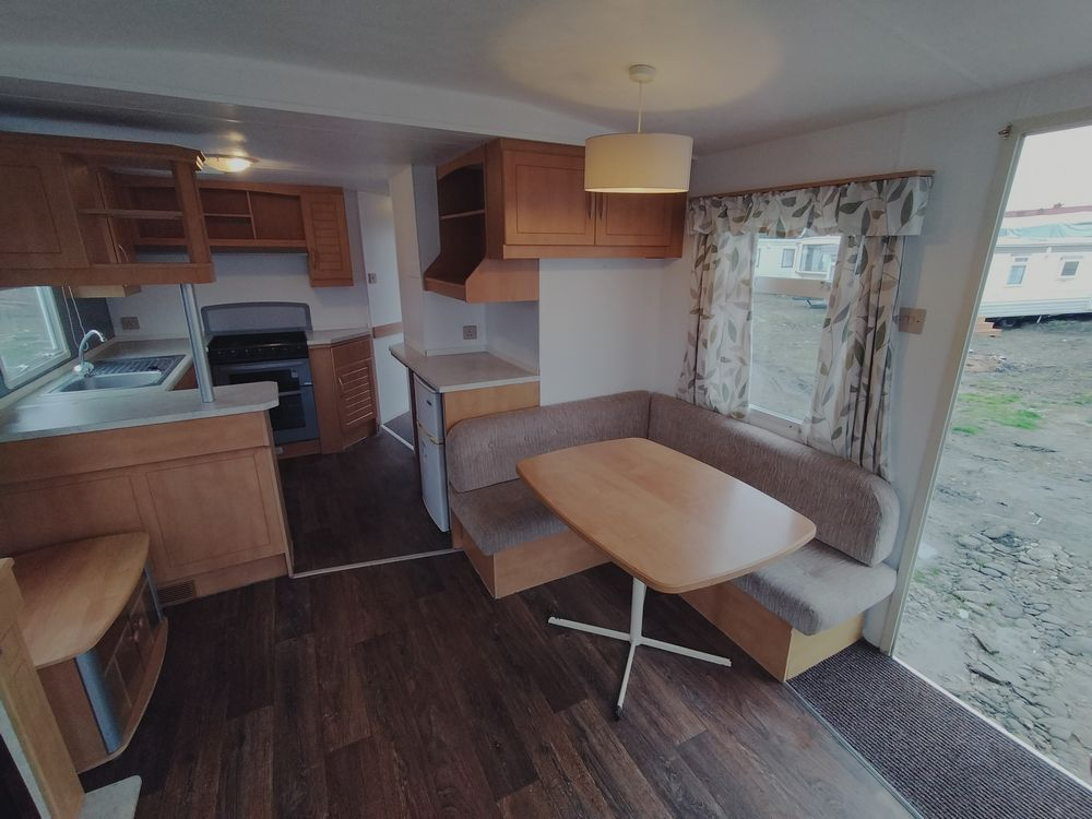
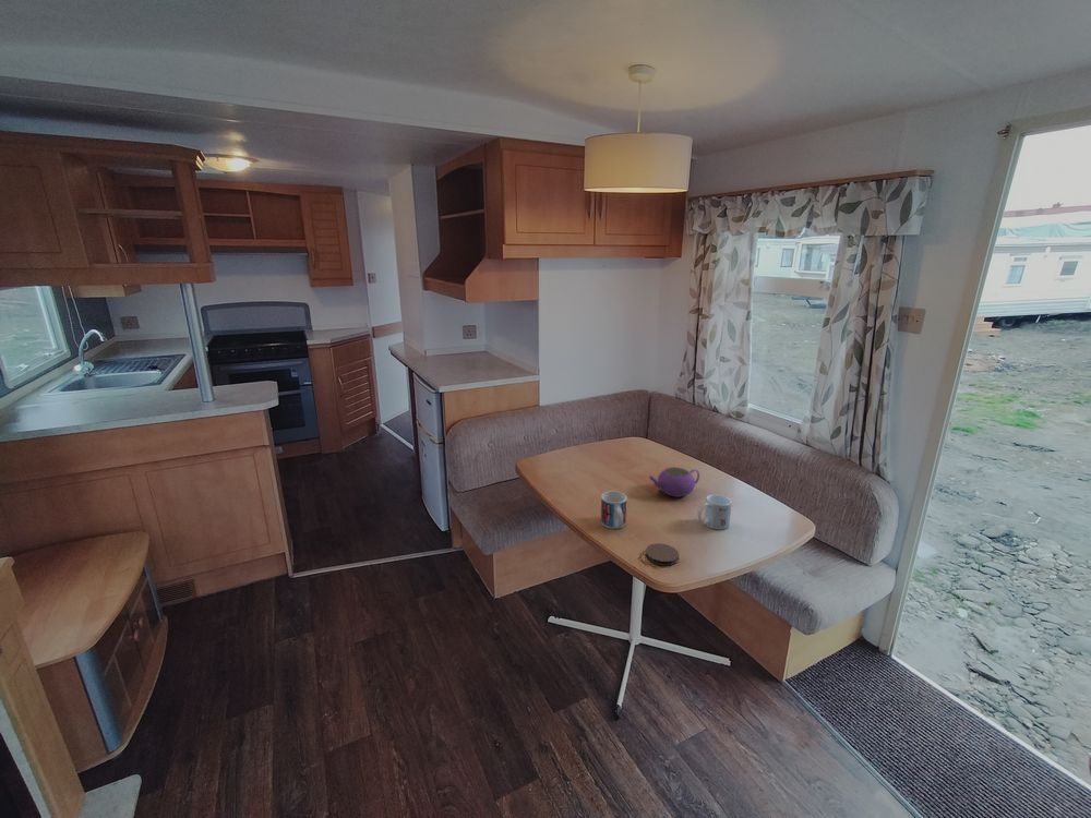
+ coaster (661, 554)
+ teapot (674, 482)
+ mug (712, 513)
+ mug (616, 512)
